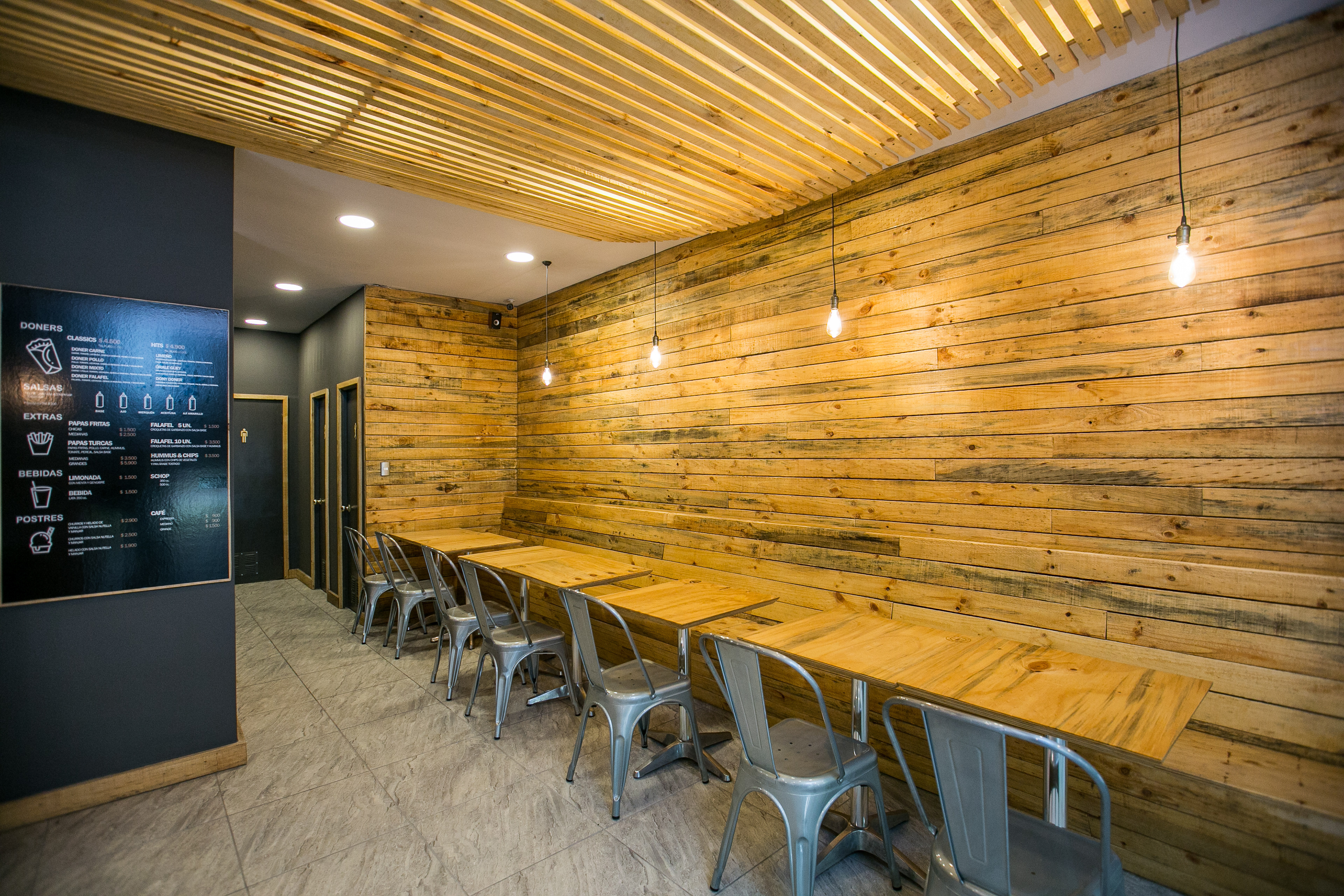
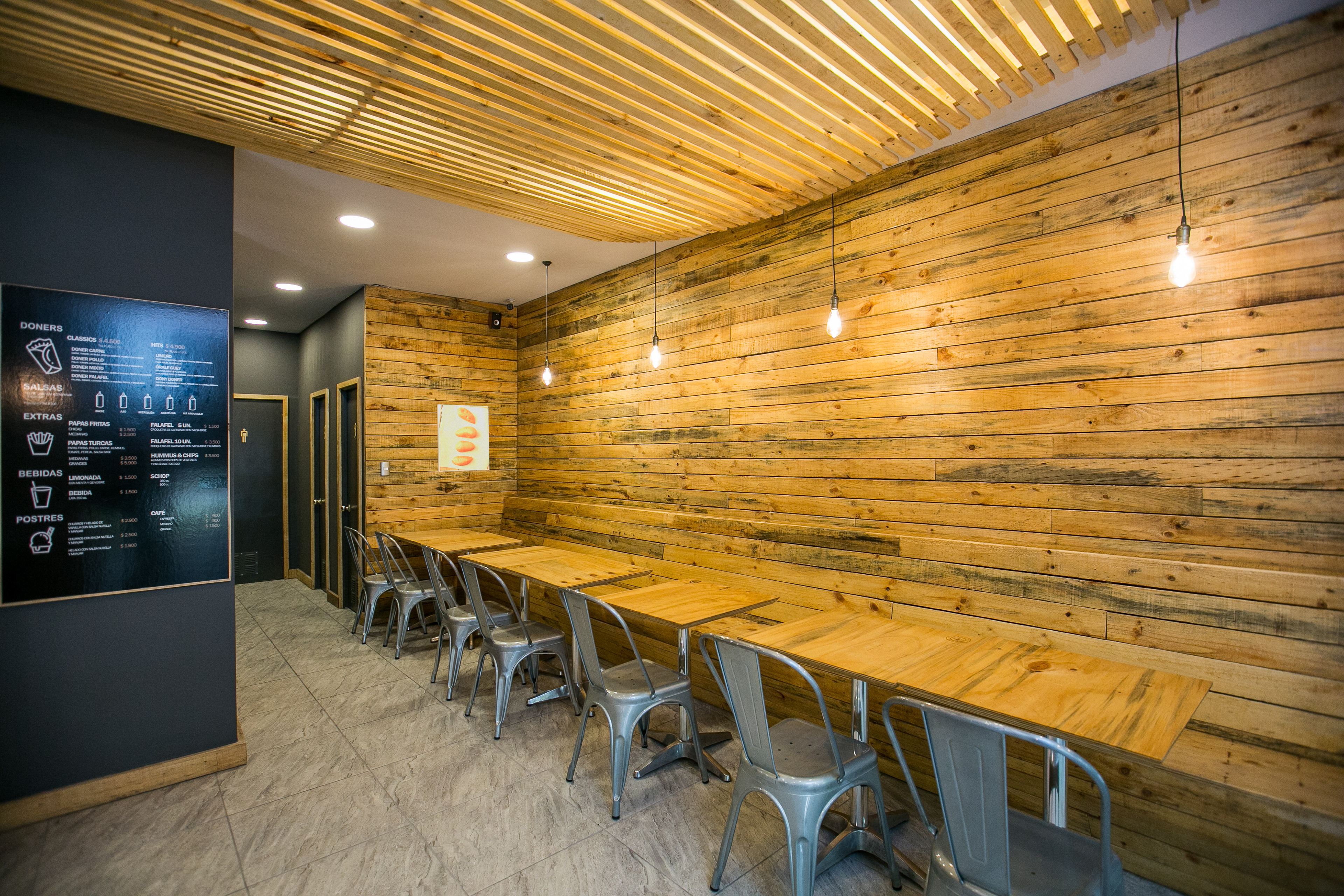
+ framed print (464, 438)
